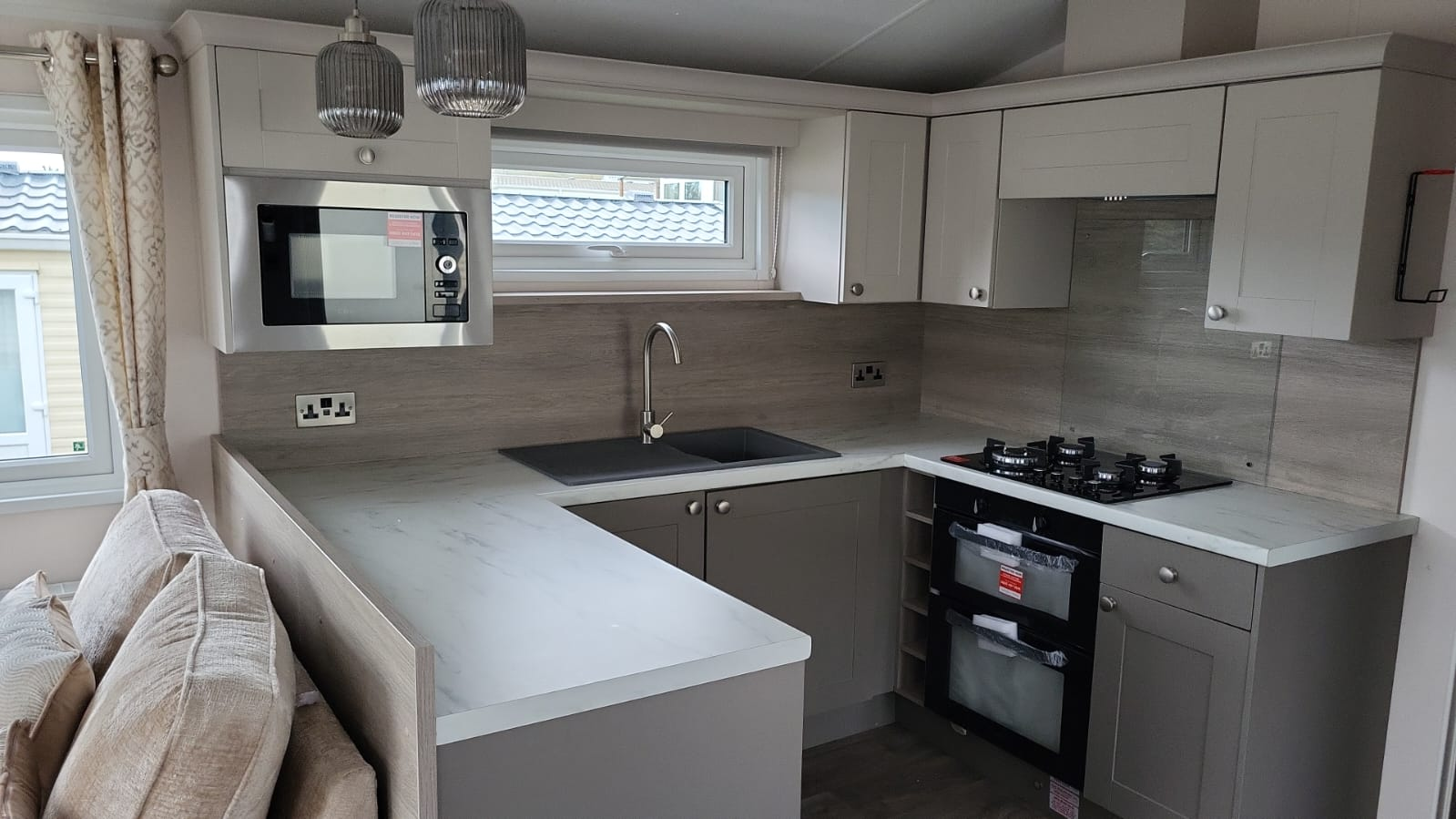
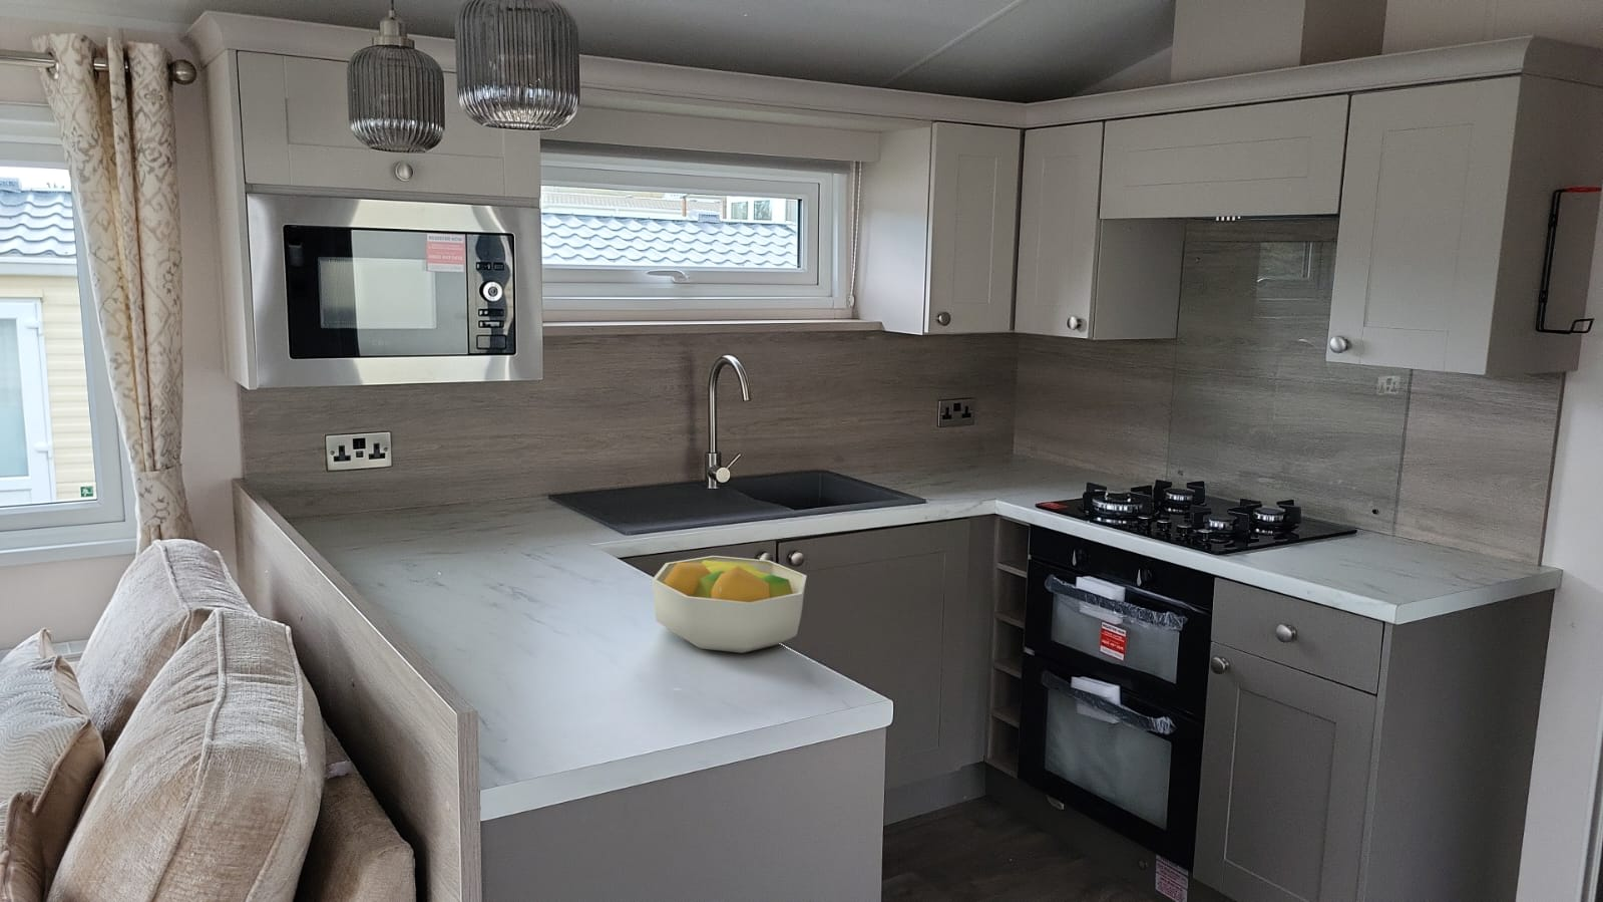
+ fruit bowl (730, 591)
